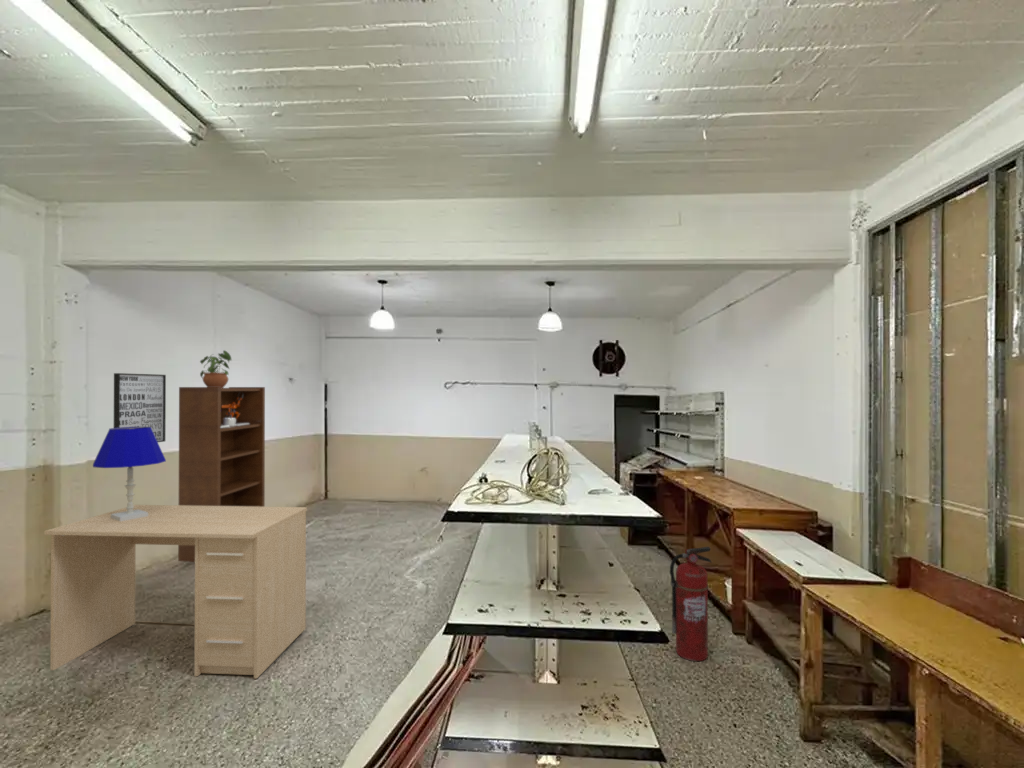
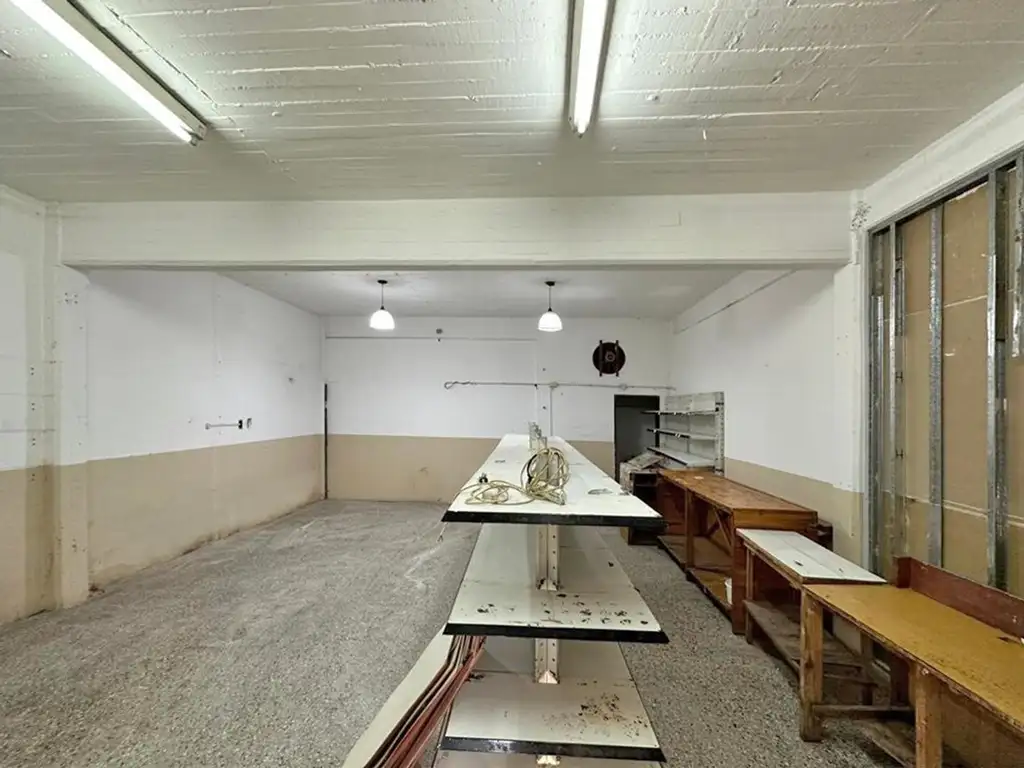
- potted plant (218, 369)
- wall art (141, 409)
- fire extinguisher (690, 600)
- bookshelf (224, 468)
- table lamp (130, 472)
- desk (195, 584)
